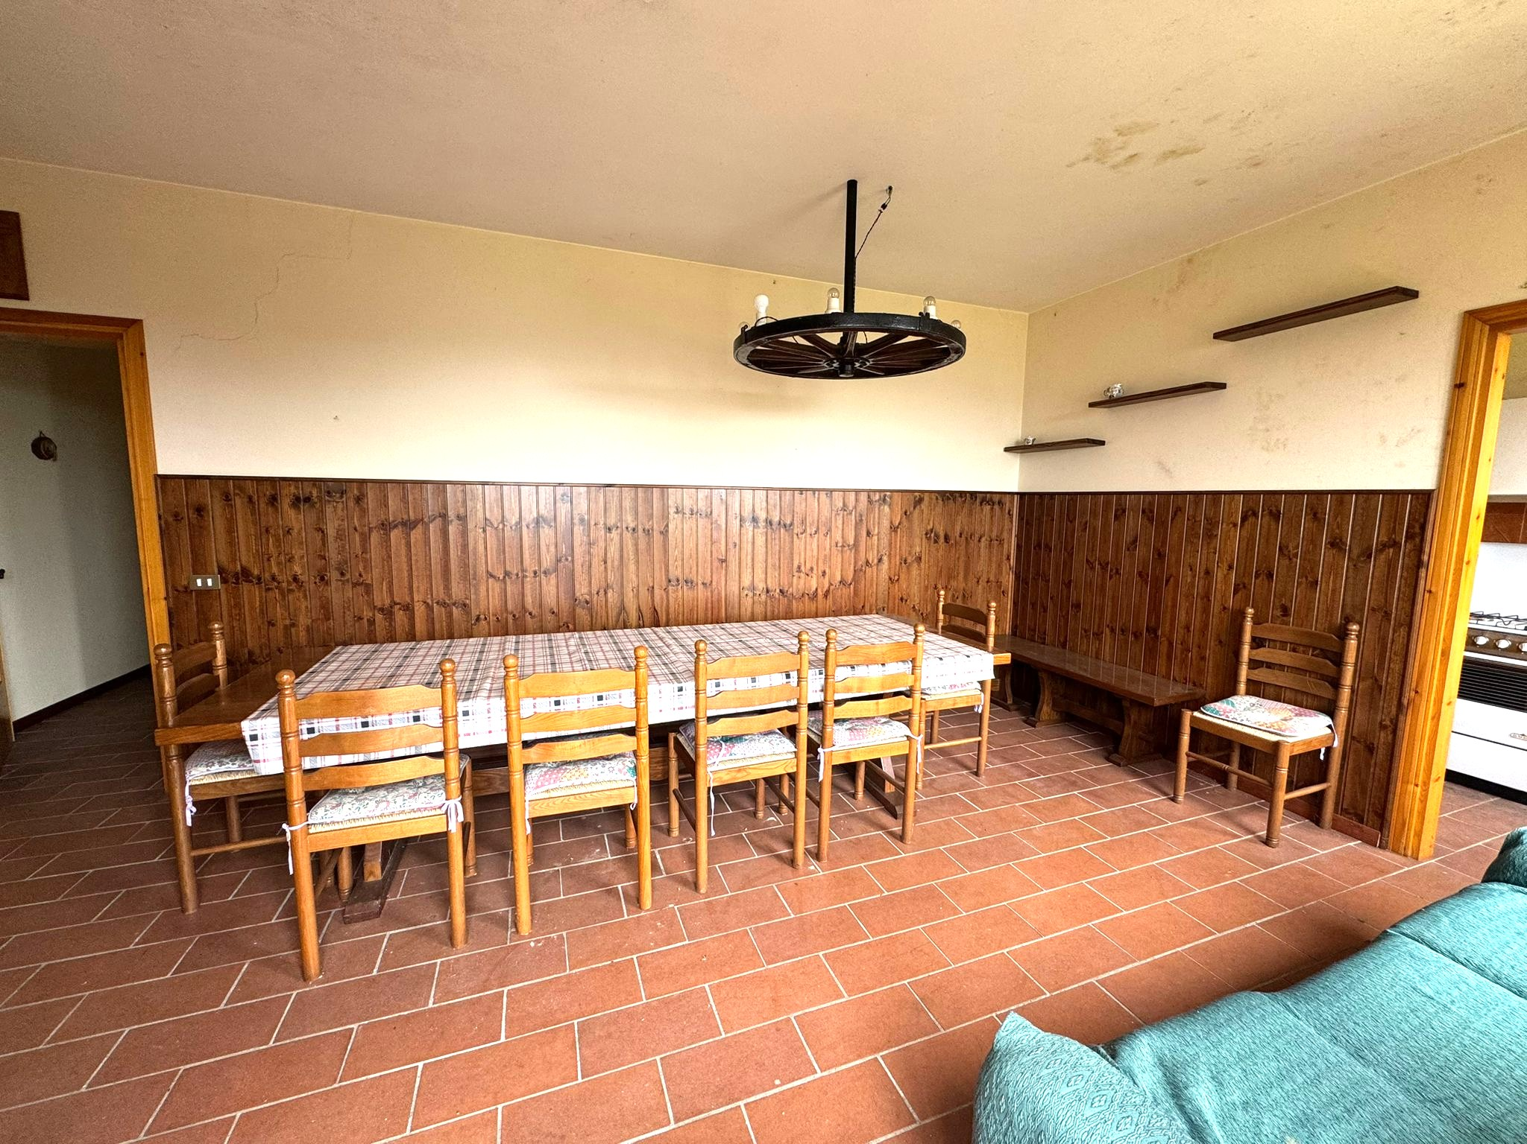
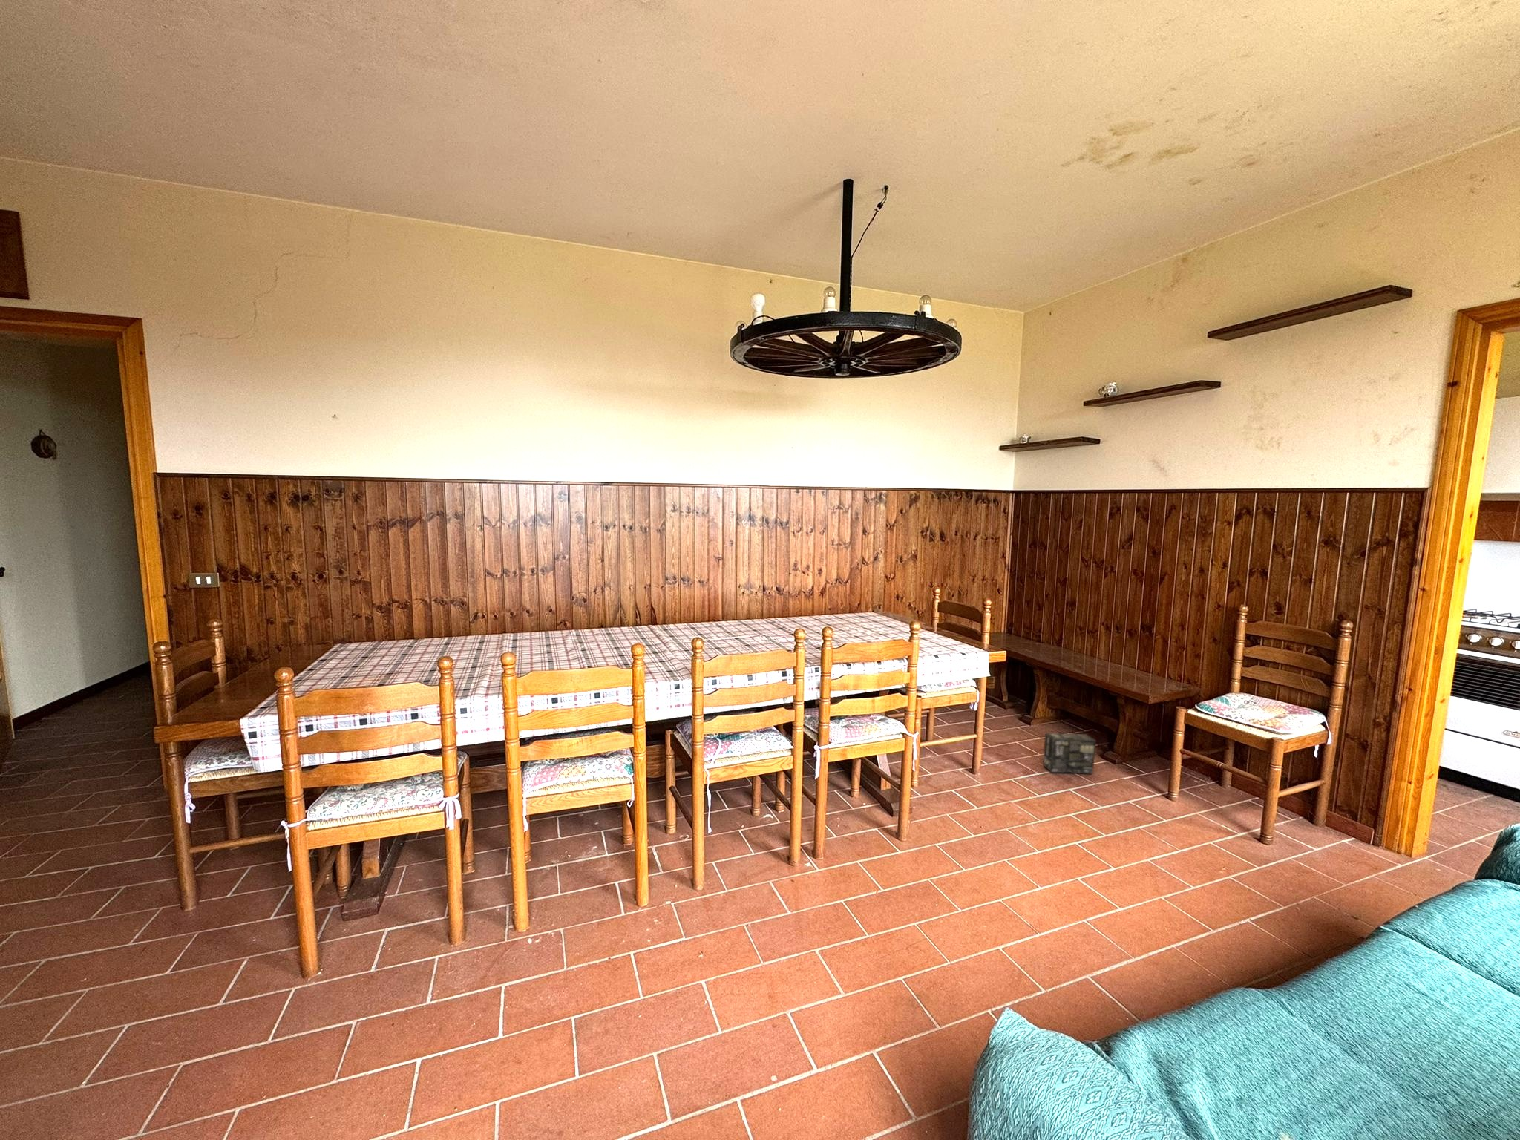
+ box (1068, 752)
